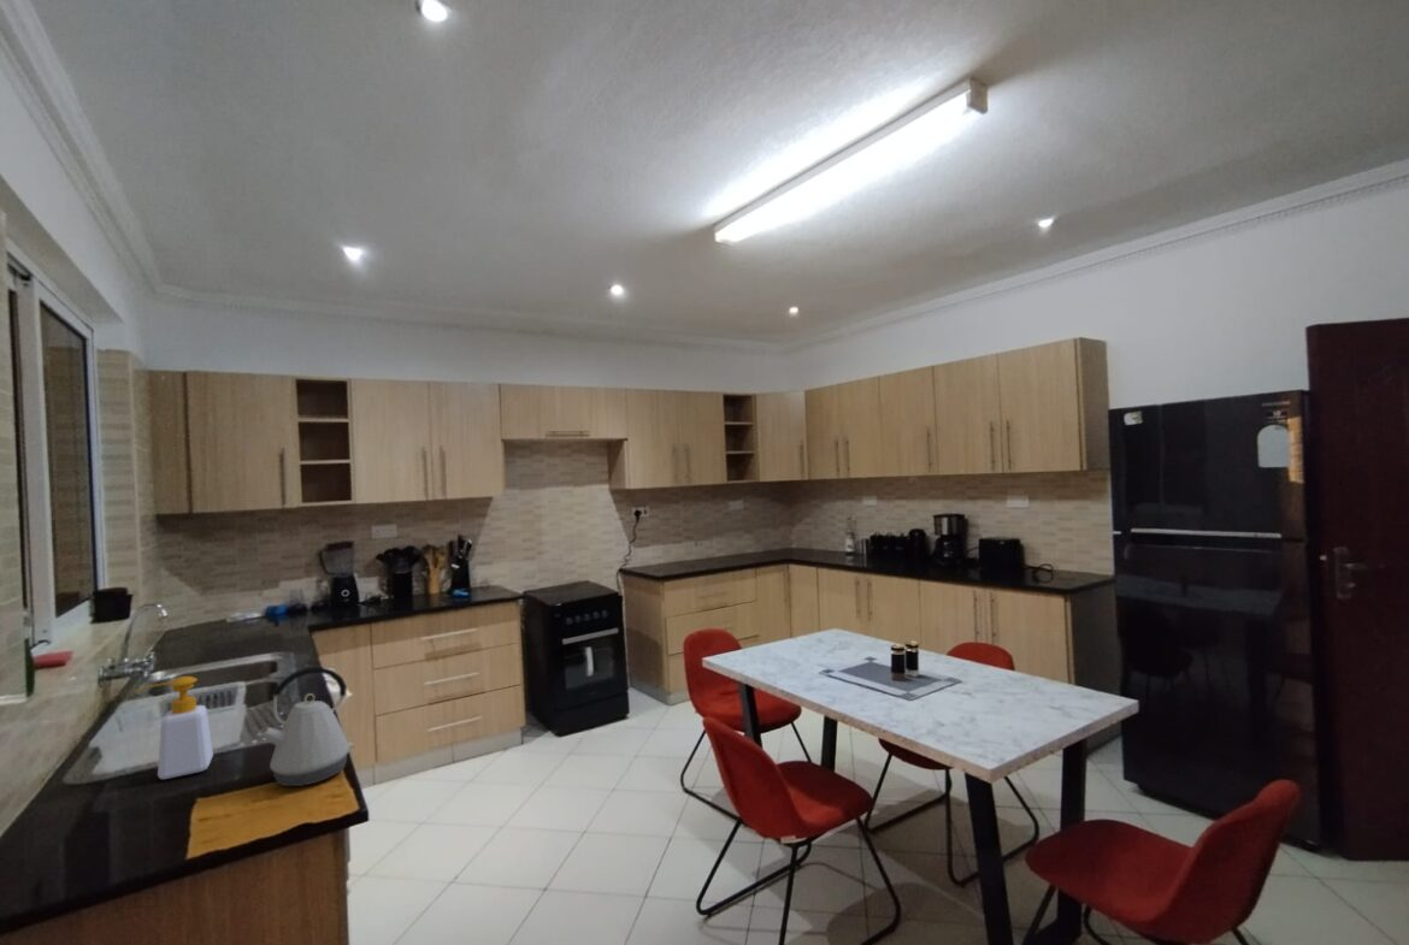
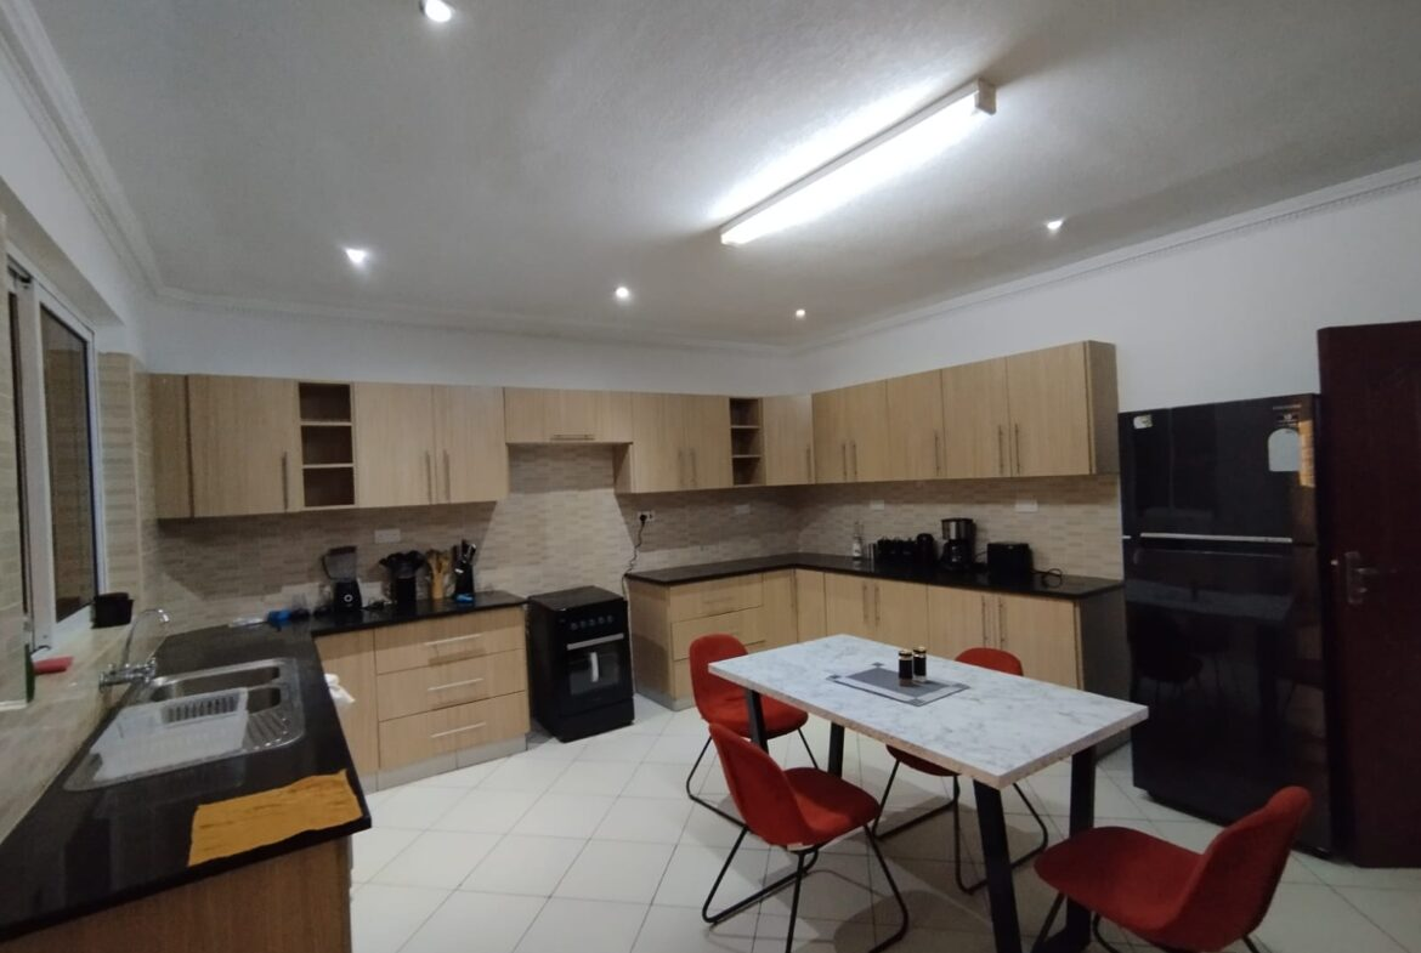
- soap bottle (172, 725)
- kettle (306, 721)
